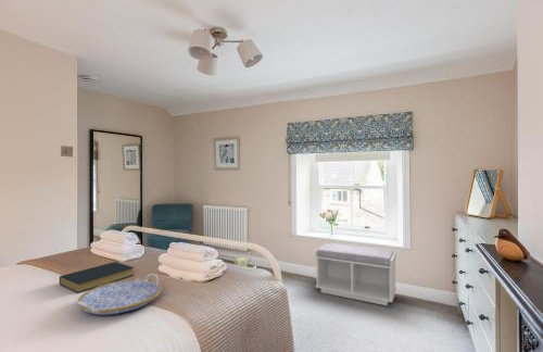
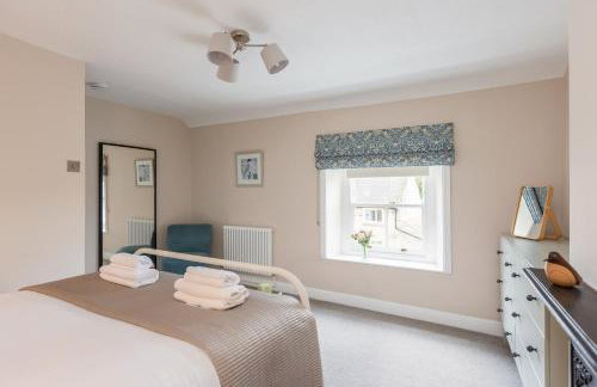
- bench (355, 271)
- hardback book (98, 275)
- serving tray (122, 293)
